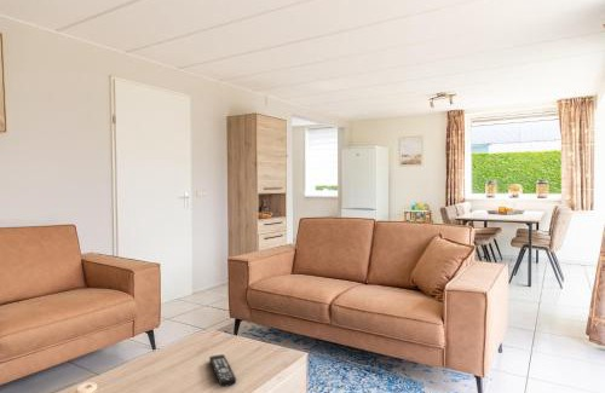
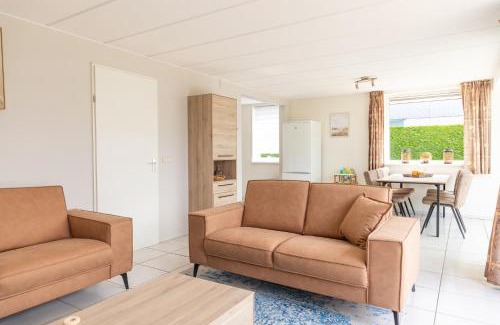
- remote control (221, 369)
